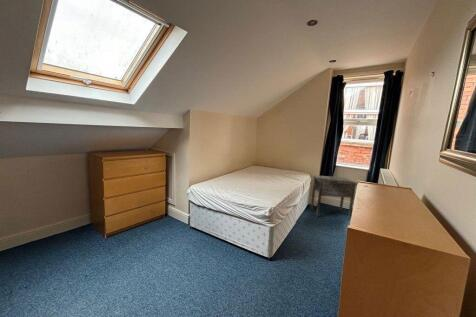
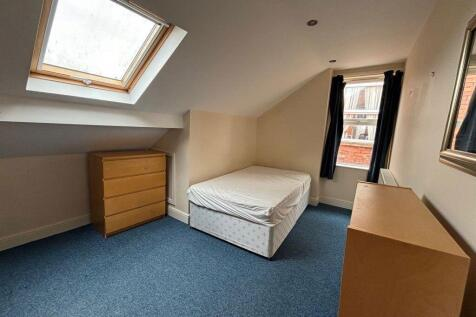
- side table (331, 195)
